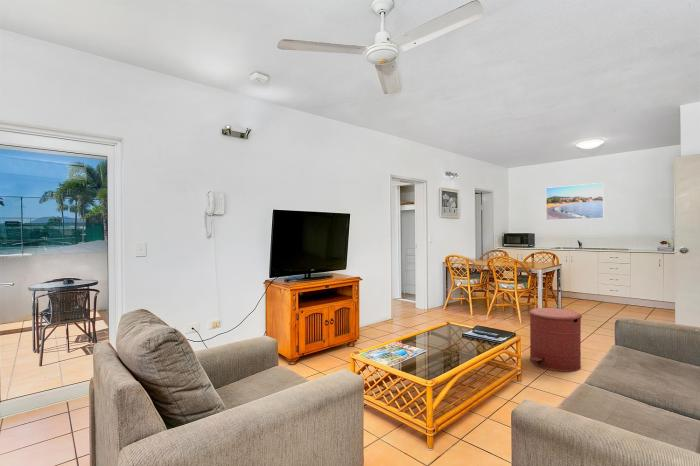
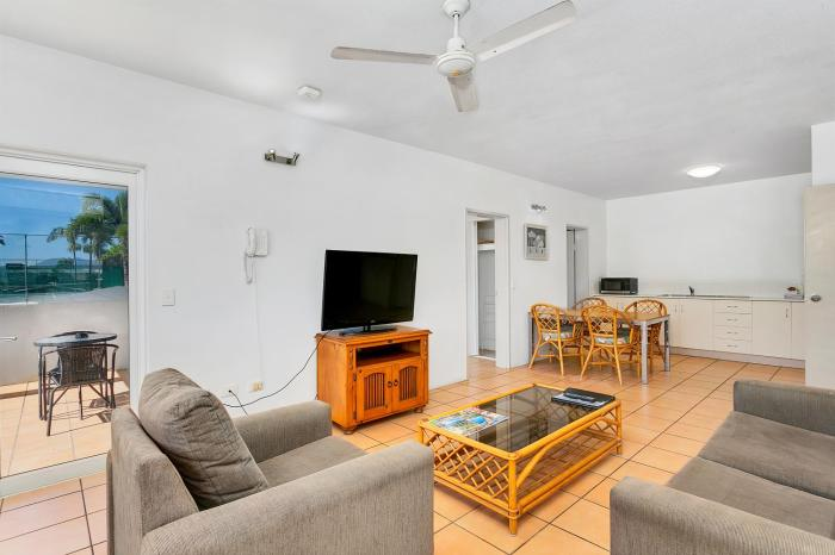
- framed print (573, 202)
- trash can (554, 337)
